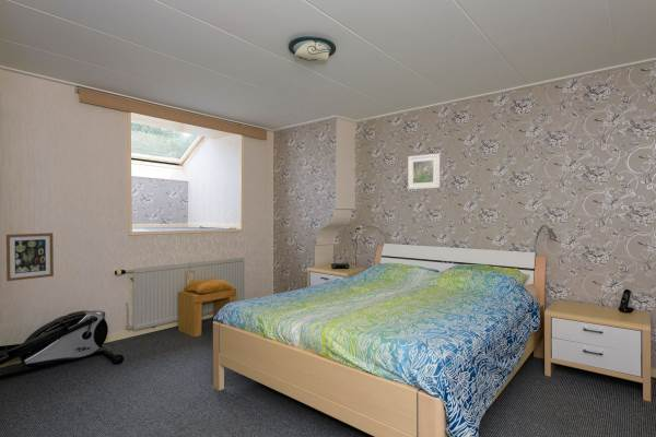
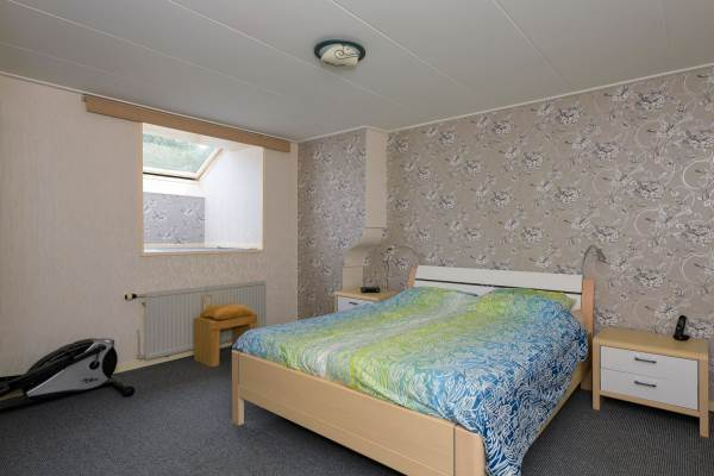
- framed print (423, 172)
- wall art (31, 256)
